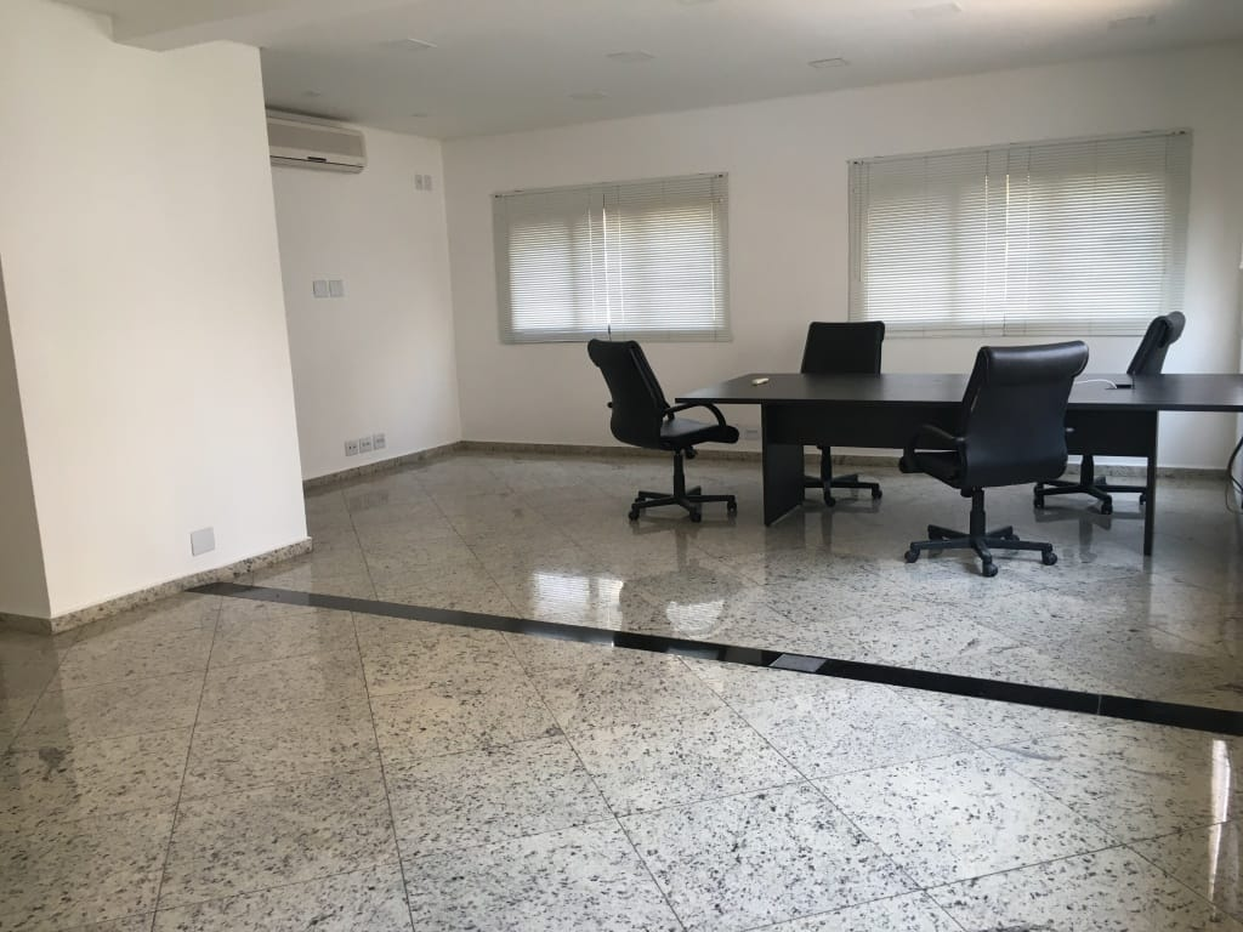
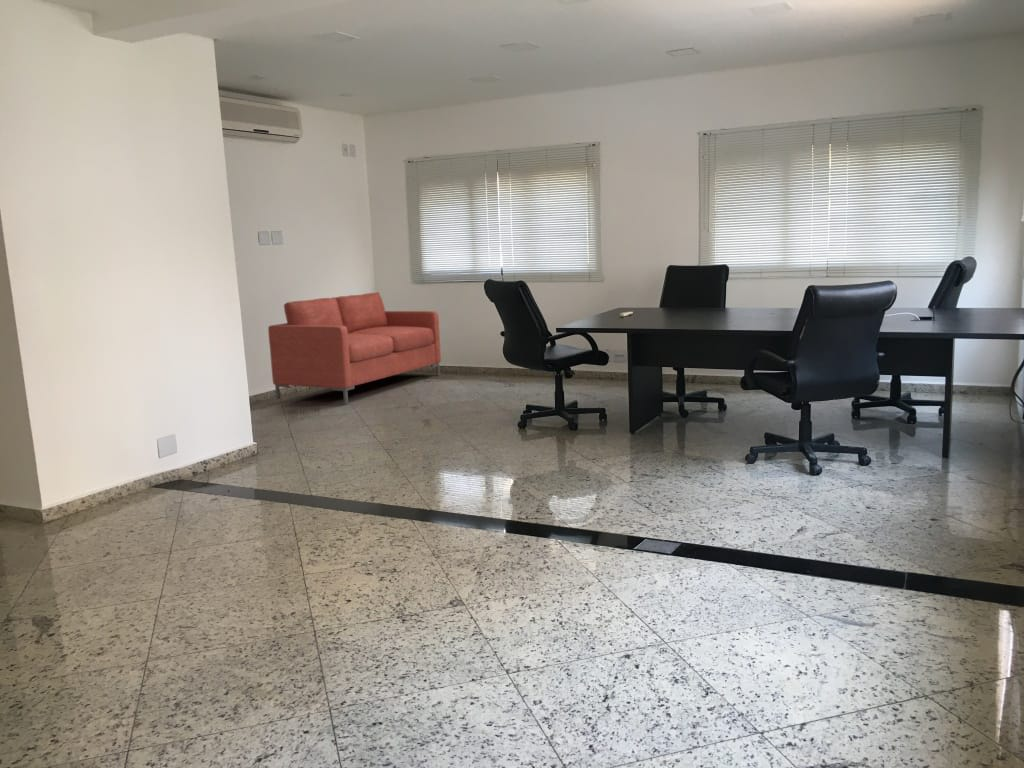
+ sofa (360, 342)
